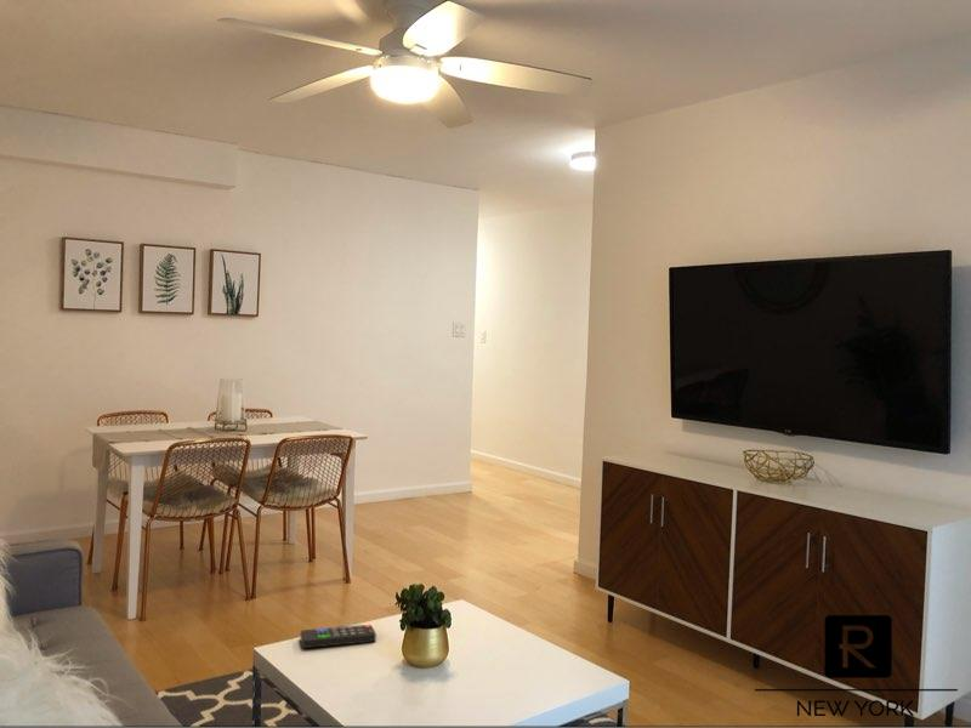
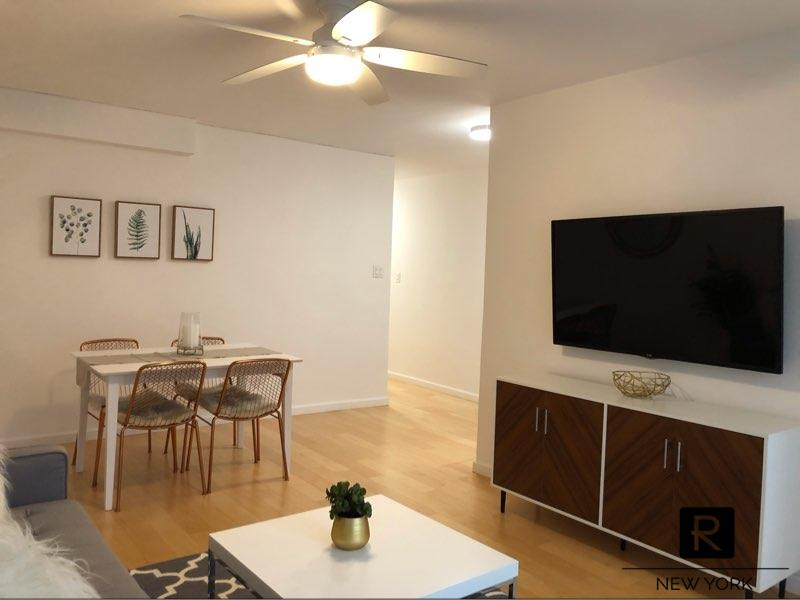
- remote control (337, 635)
